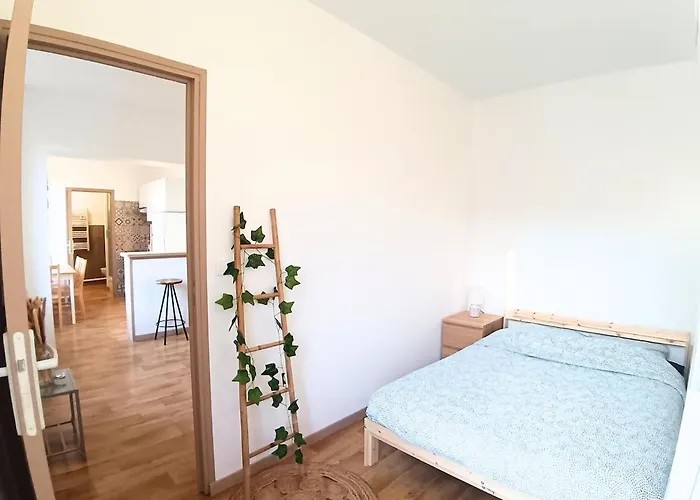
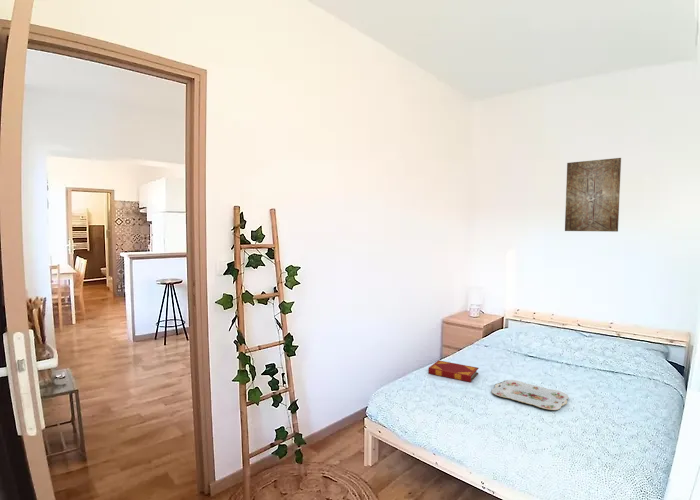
+ serving tray (529, 394)
+ wall art (591, 196)
+ hardback book (453, 370)
